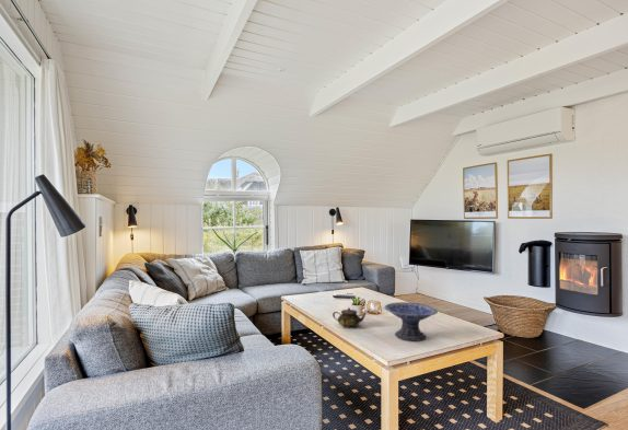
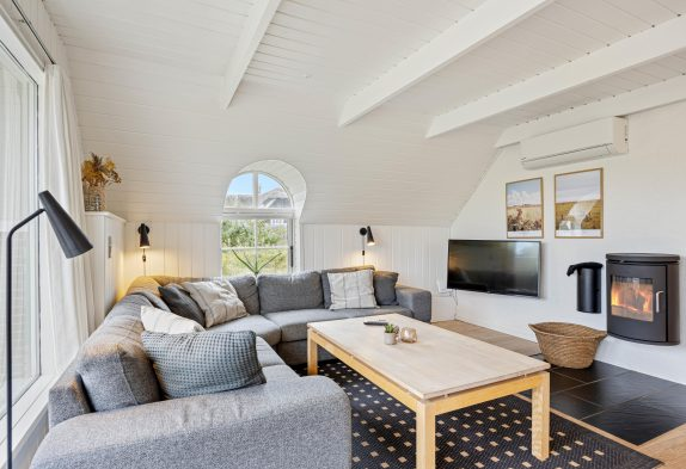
- teapot (349, 316)
- decorative bowl (410, 322)
